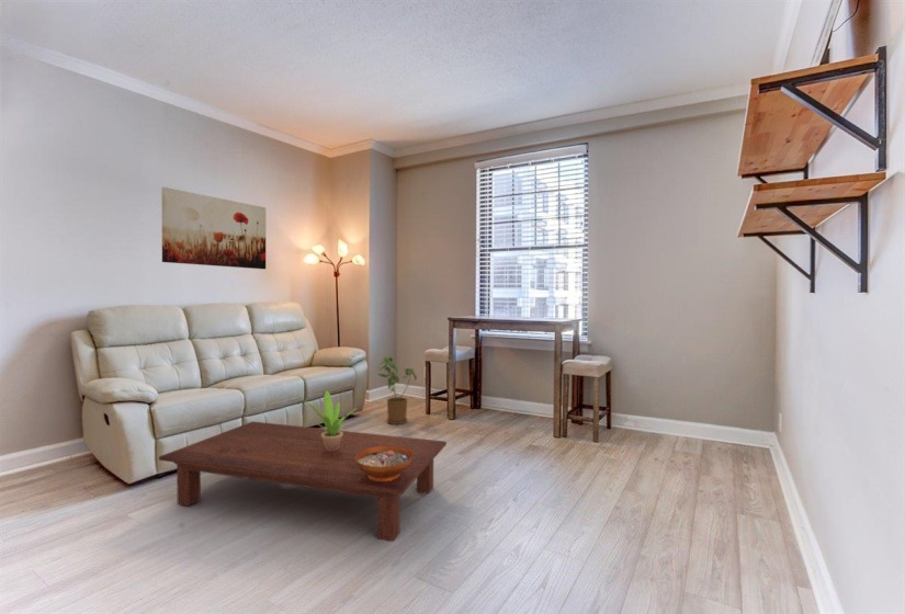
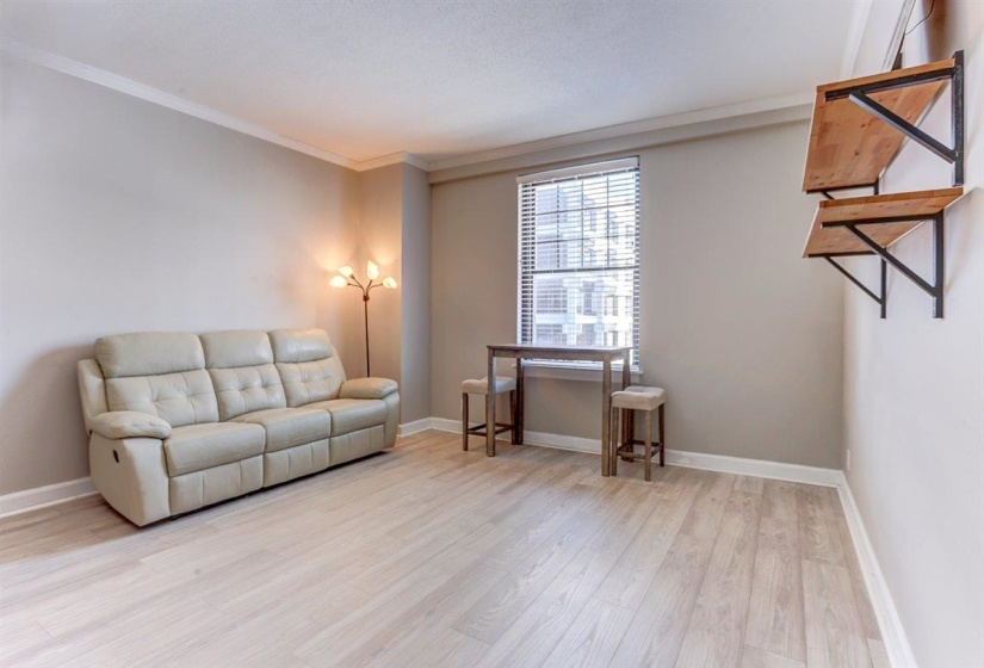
- decorative bowl (384, 464)
- house plant (394, 388)
- wall art (218, 231)
- coffee table (310, 471)
- potted plant (333, 421)
